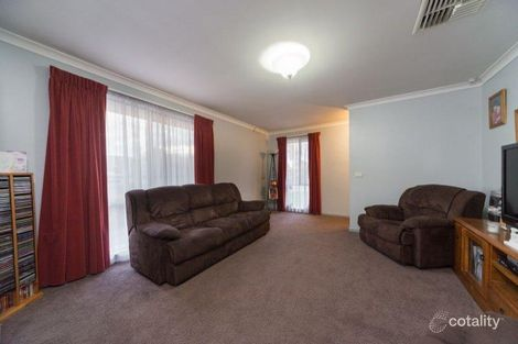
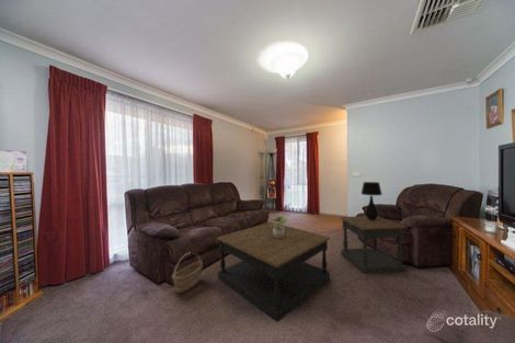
+ coffee table (273, 258)
+ basket (187, 268)
+ potted plant (279, 225)
+ side table (368, 239)
+ table lamp (370, 201)
